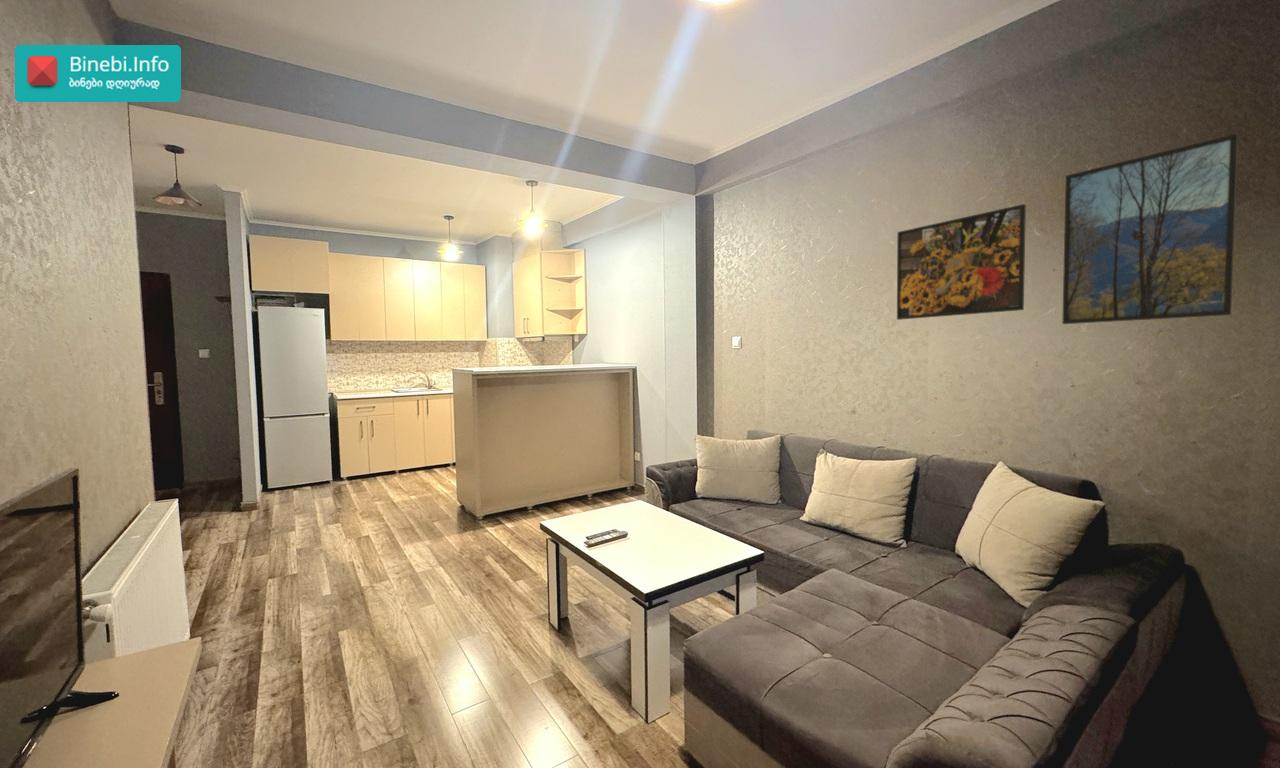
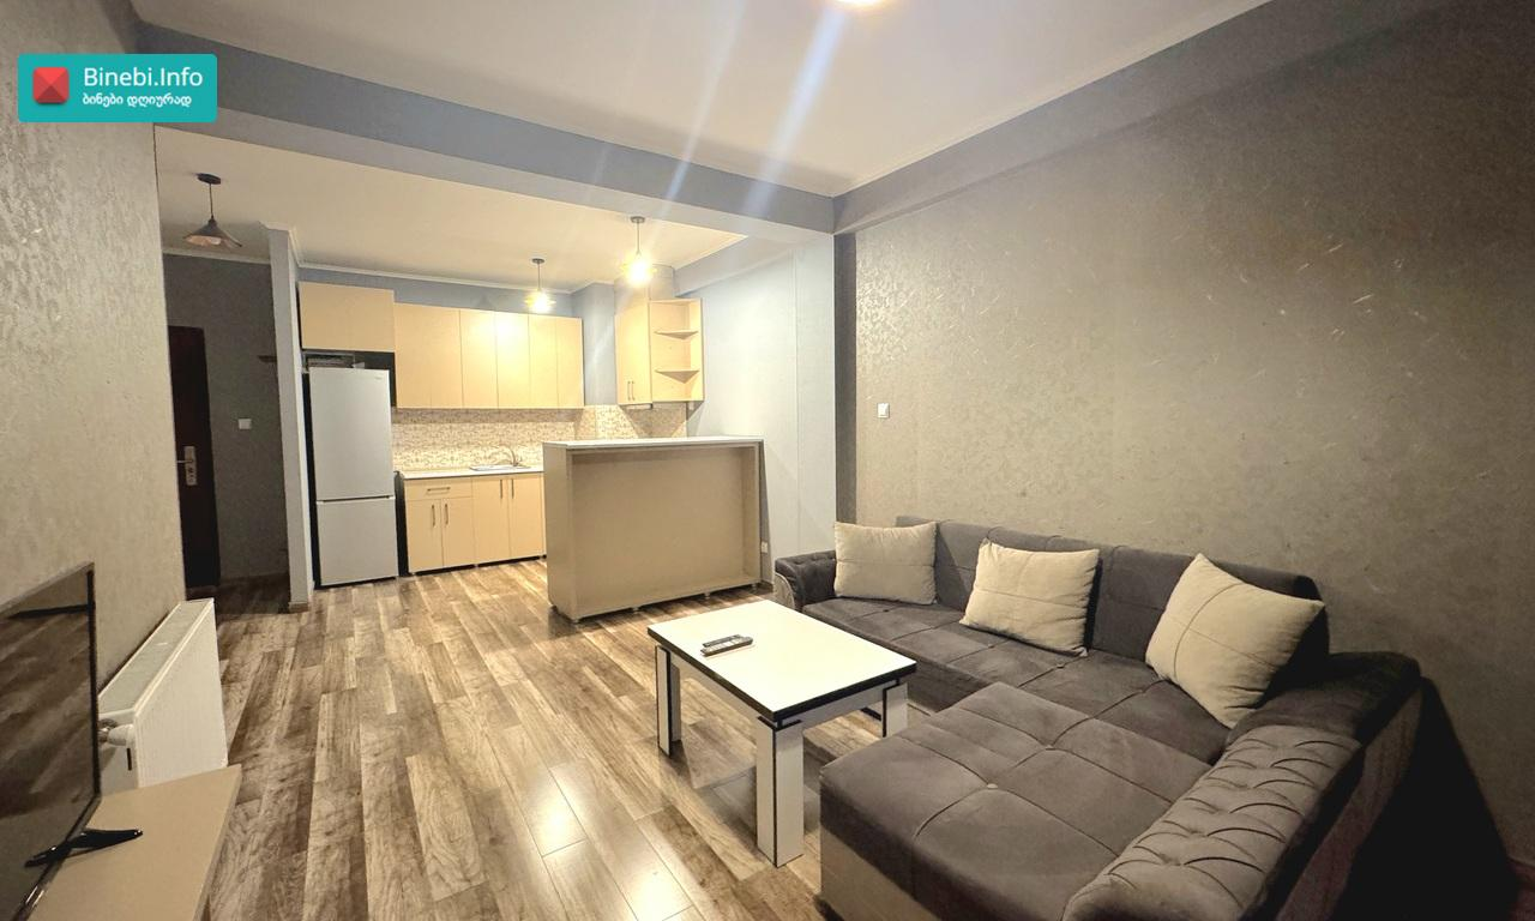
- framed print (1141, 239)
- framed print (955, 267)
